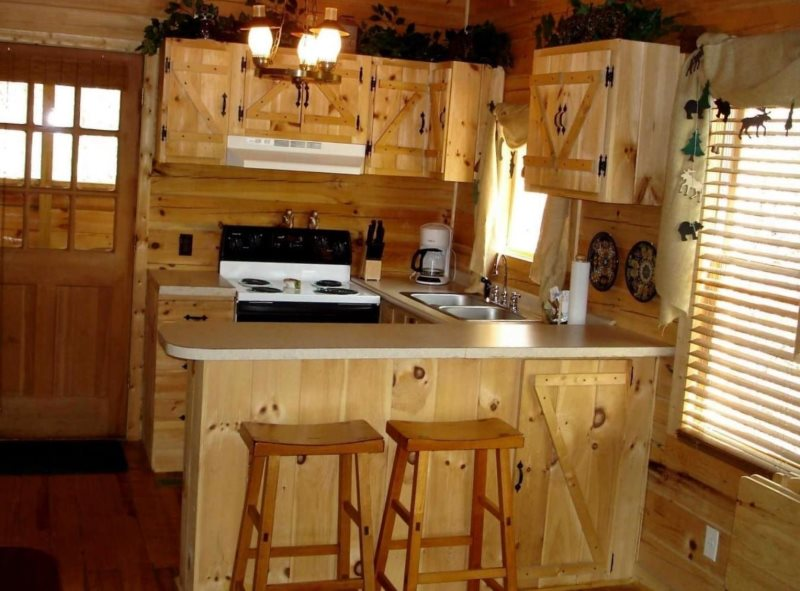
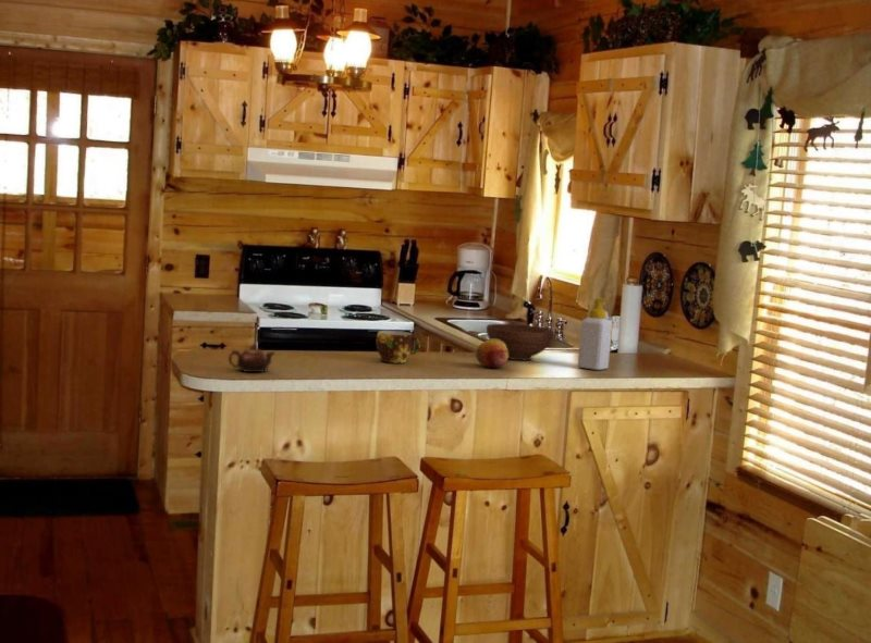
+ cup (396, 347)
+ bowl (518, 343)
+ fruit (492, 353)
+ soap bottle (596, 333)
+ teapot (252, 357)
